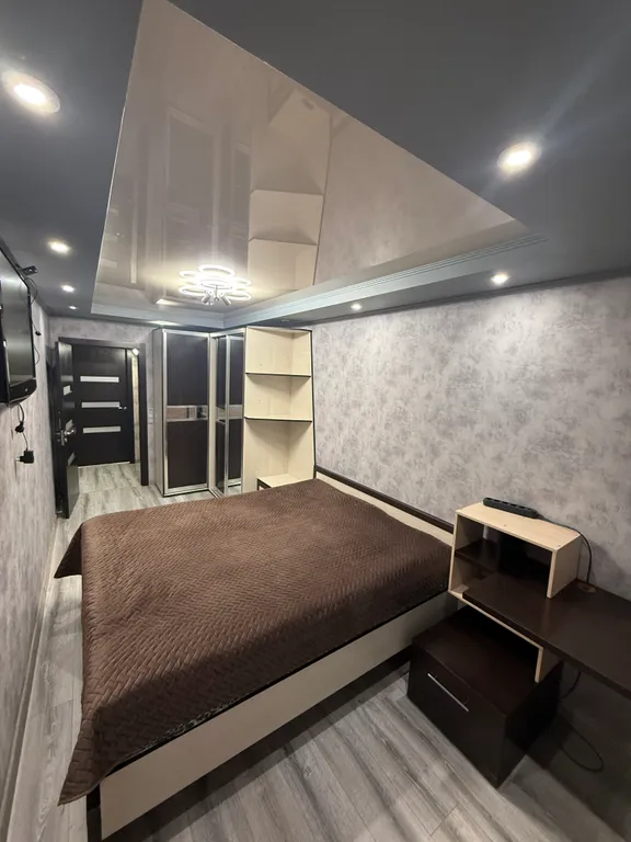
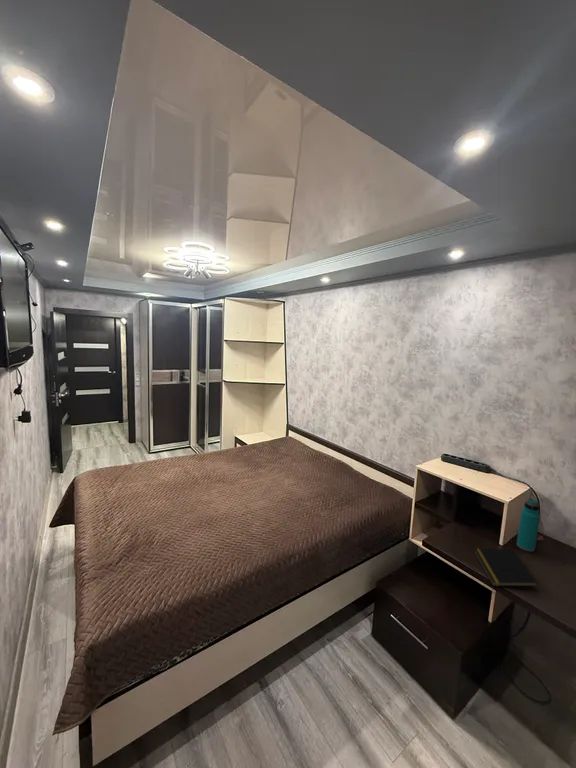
+ notepad (503, 565)
+ water bottle (529, 523)
